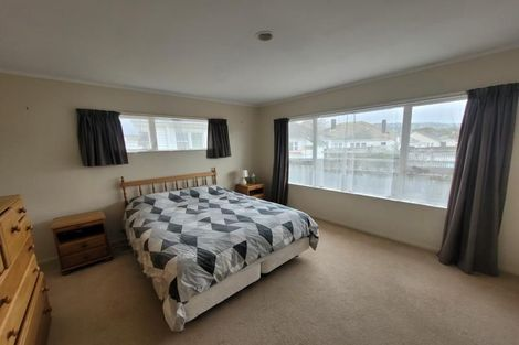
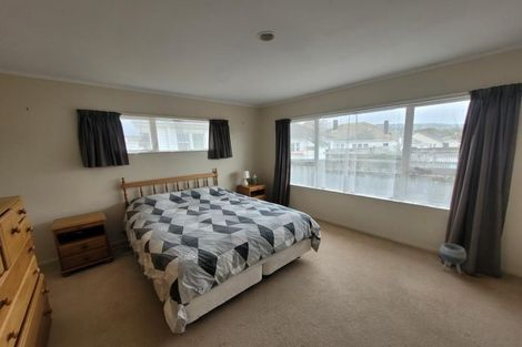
+ planter (451, 258)
